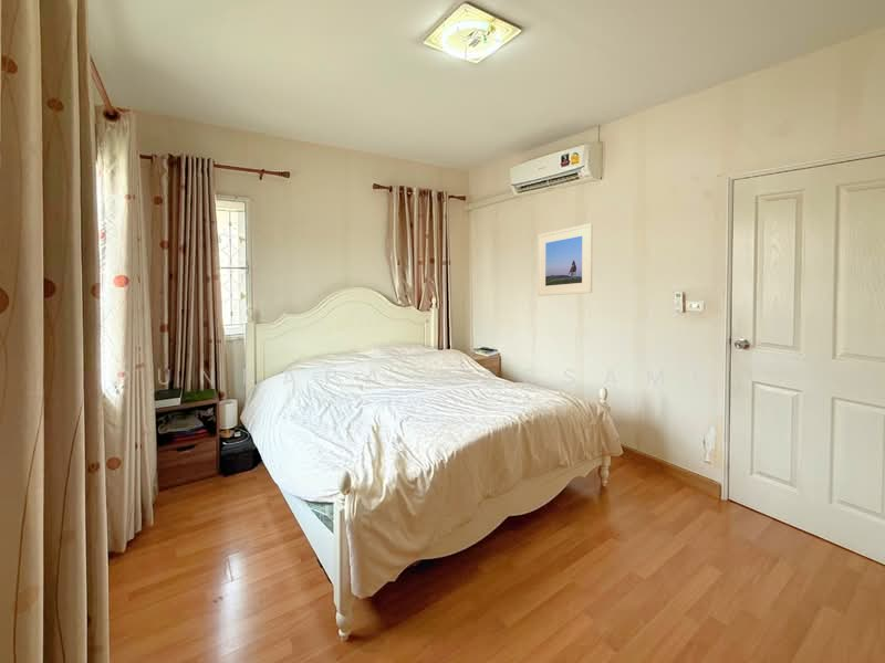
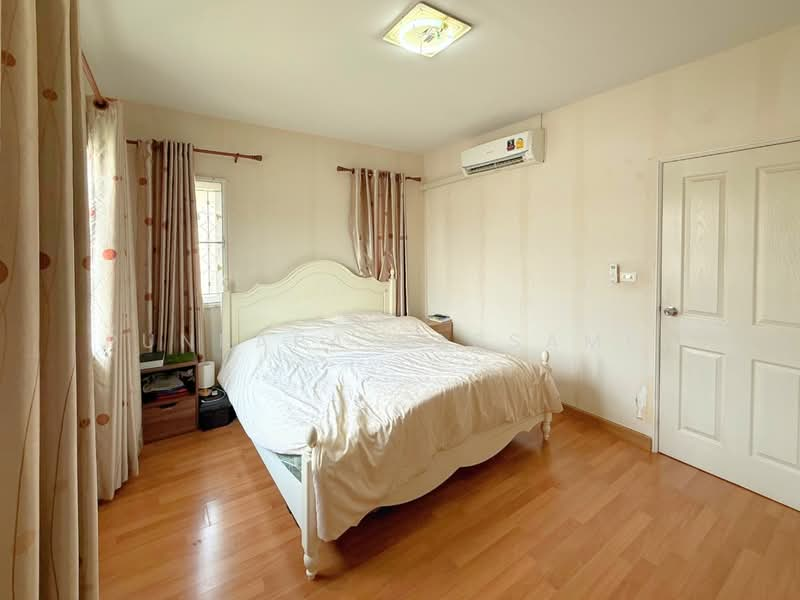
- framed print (563, 262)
